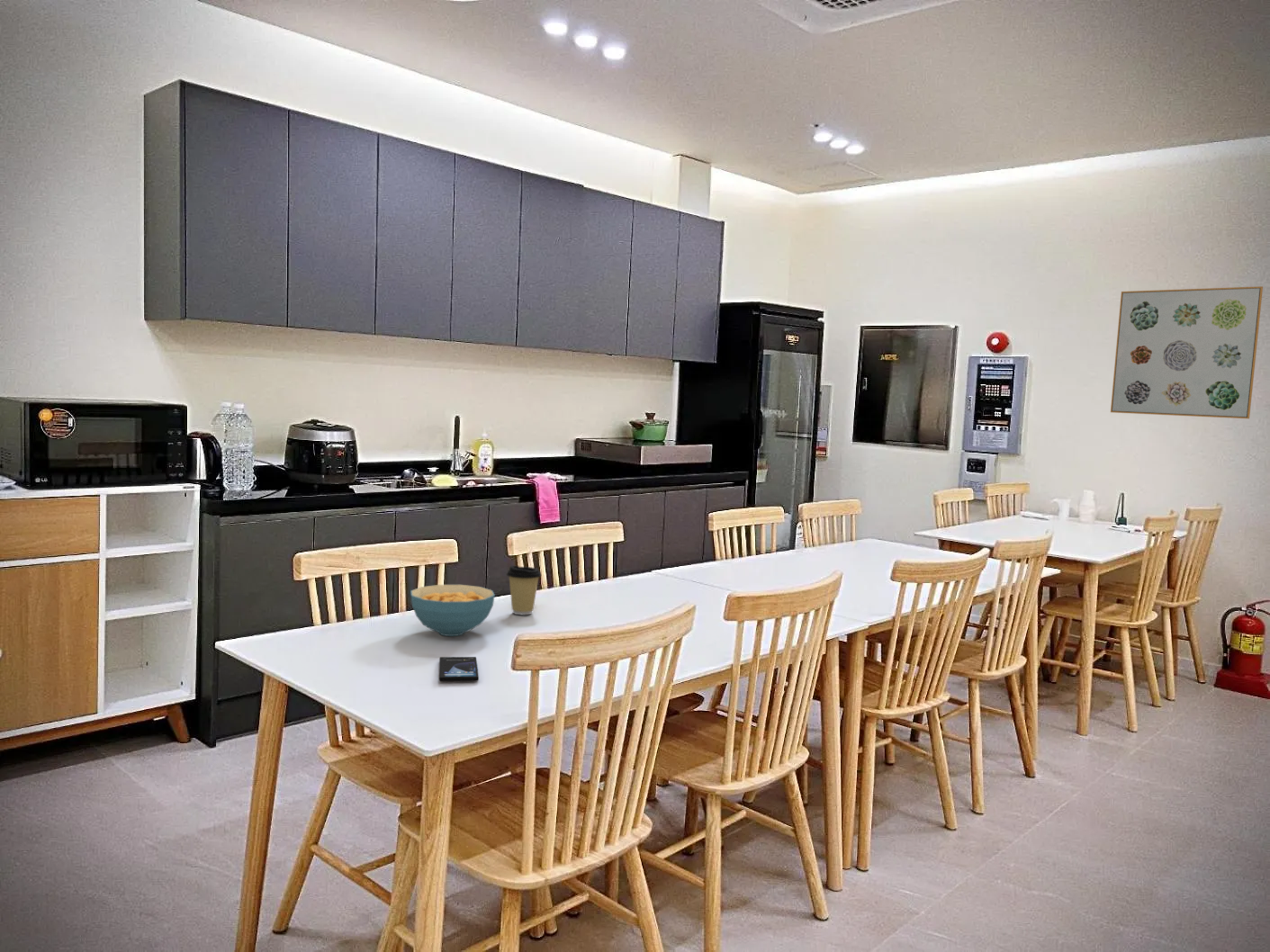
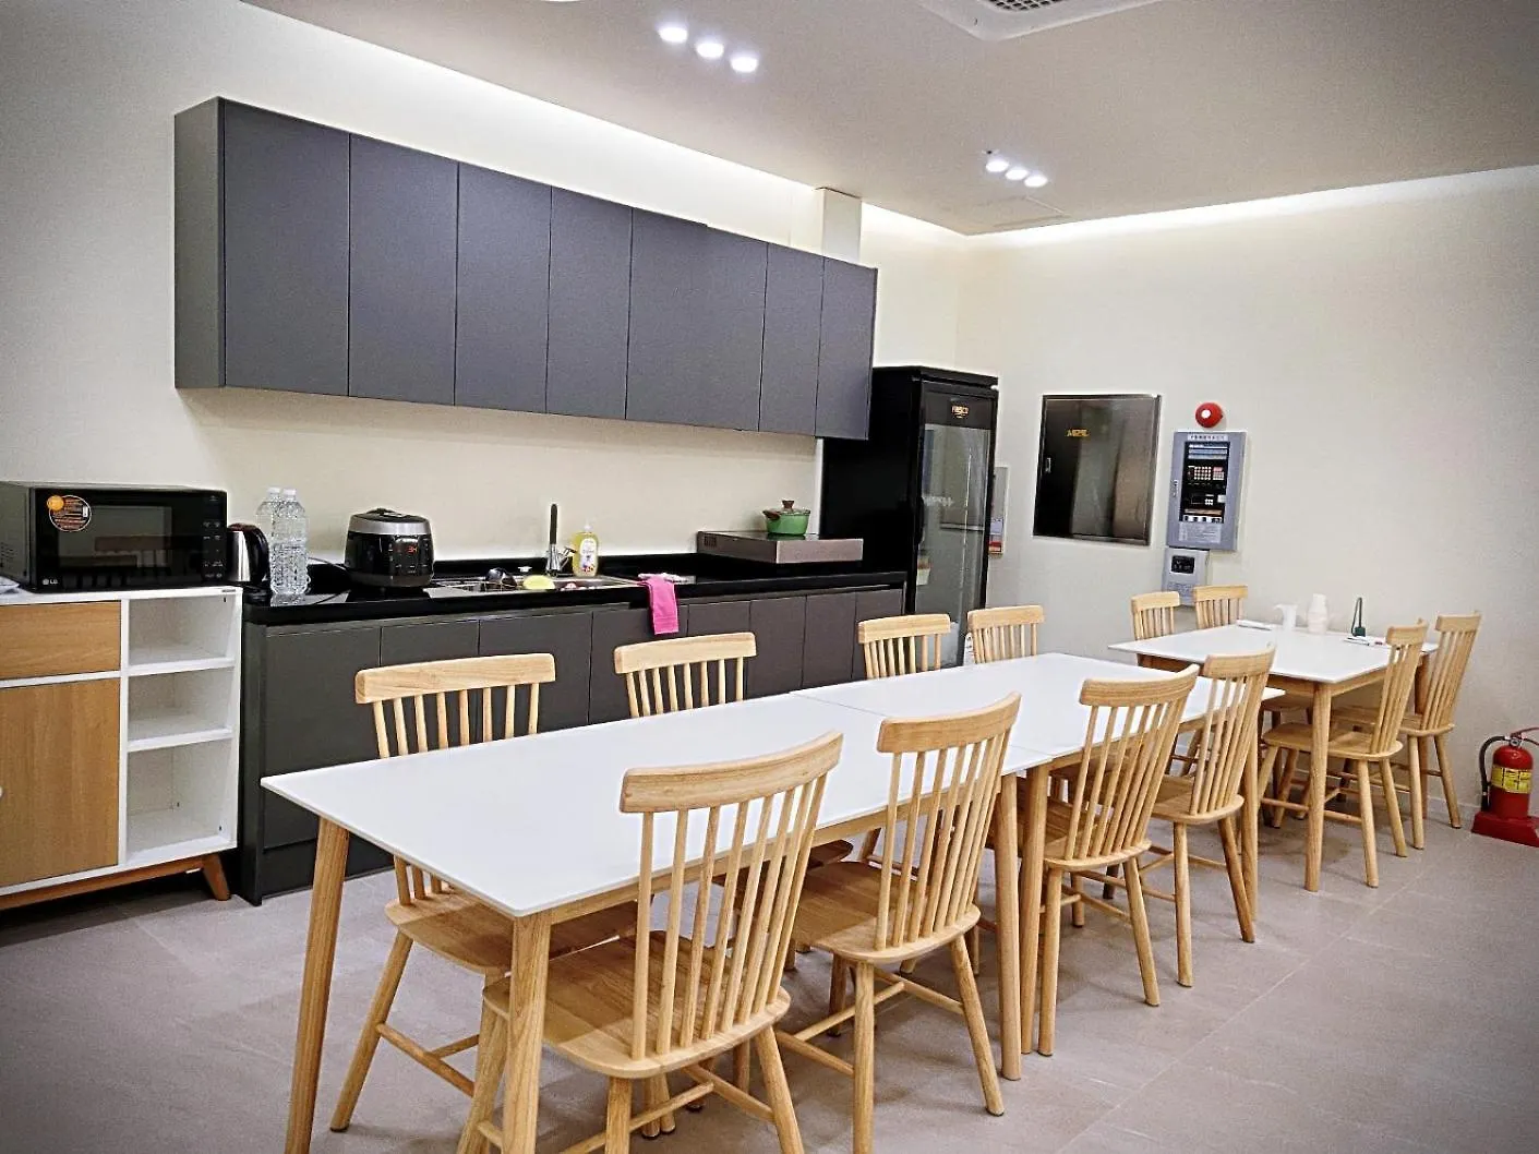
- wall art (1183, 352)
- coffee cup (523, 589)
- cereal bowl (452, 613)
- smartphone (458, 669)
